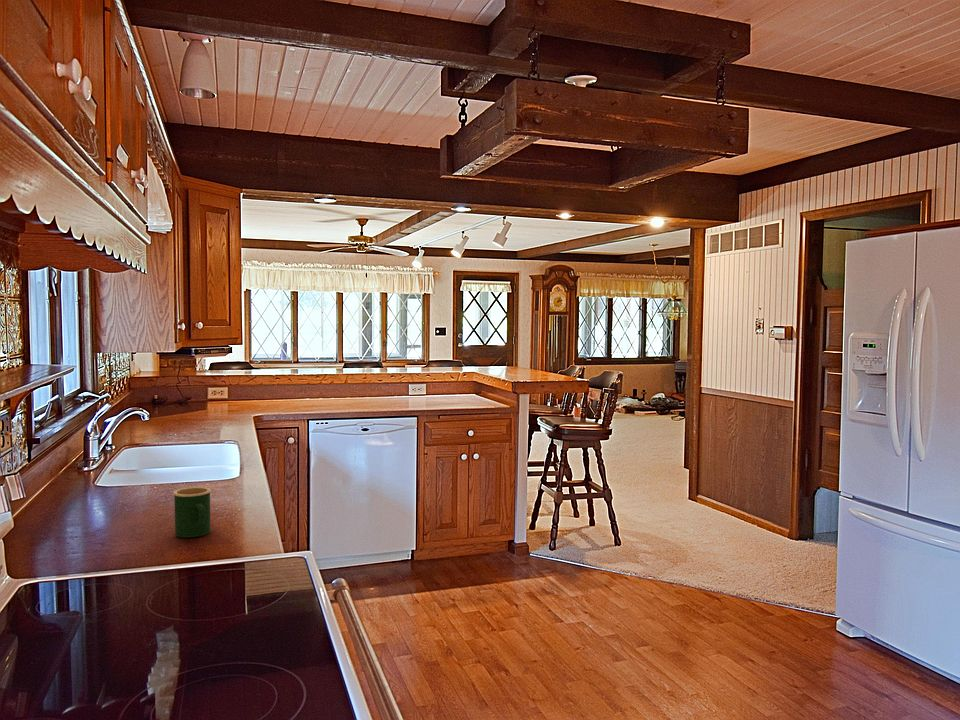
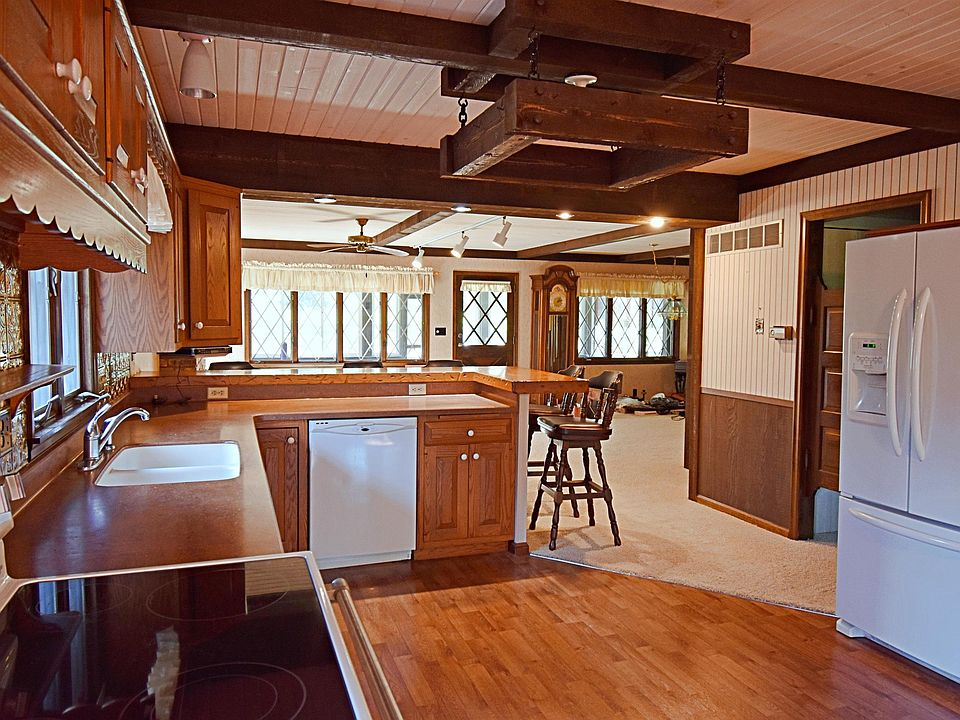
- mug (195, 513)
